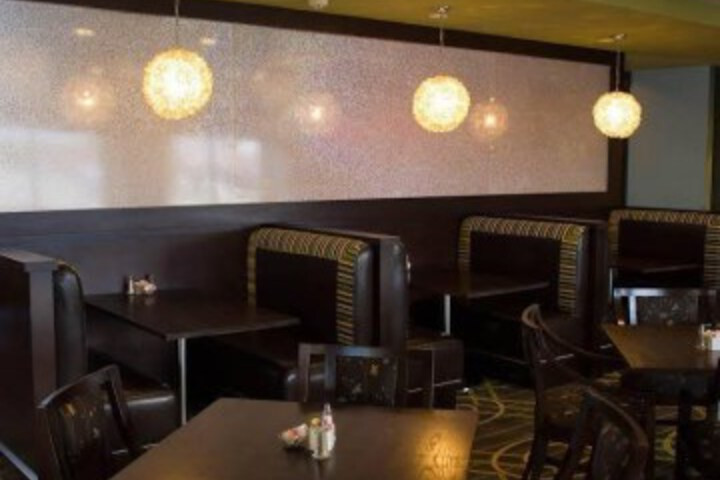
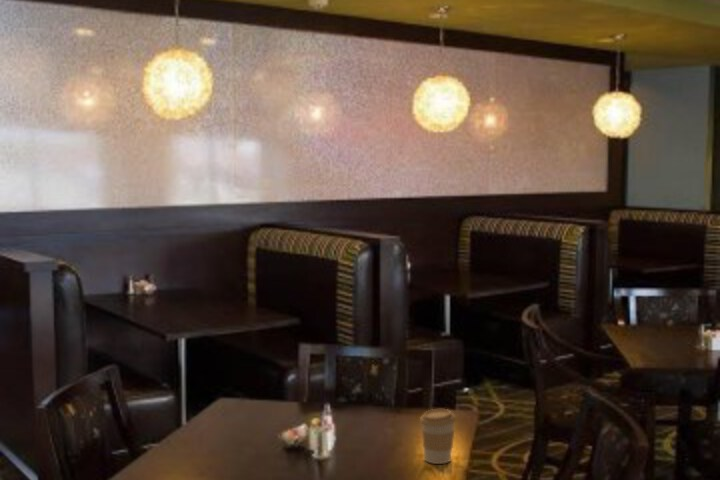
+ coffee cup (437, 435)
